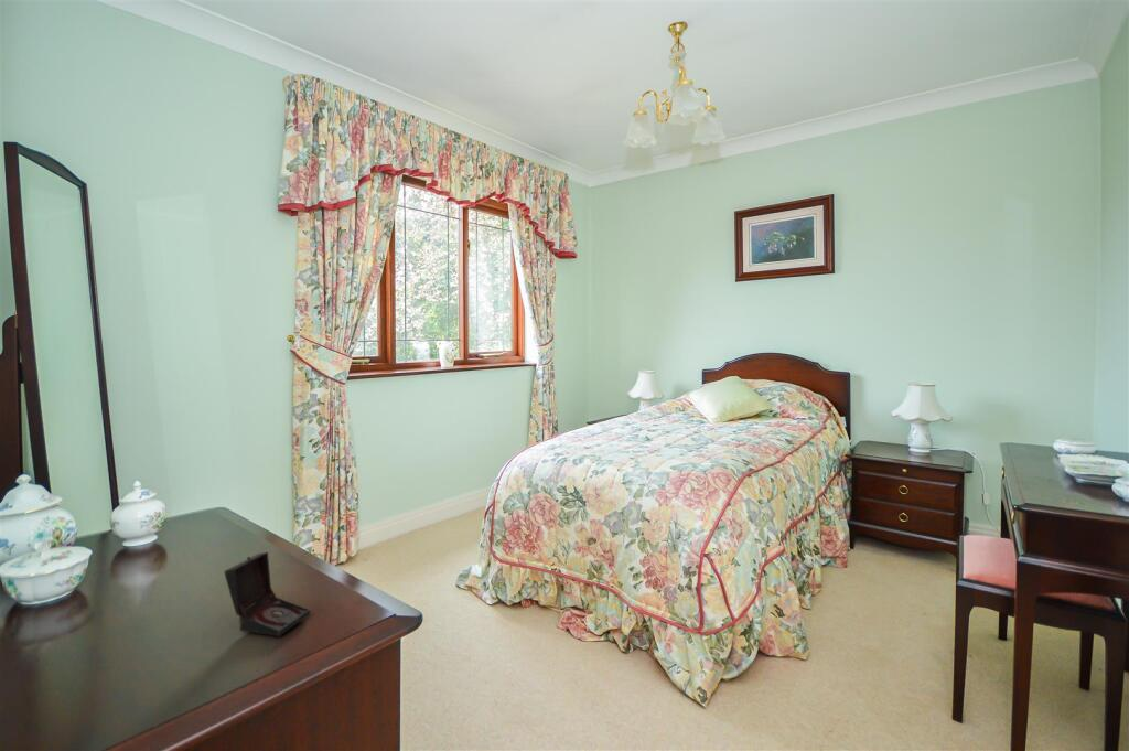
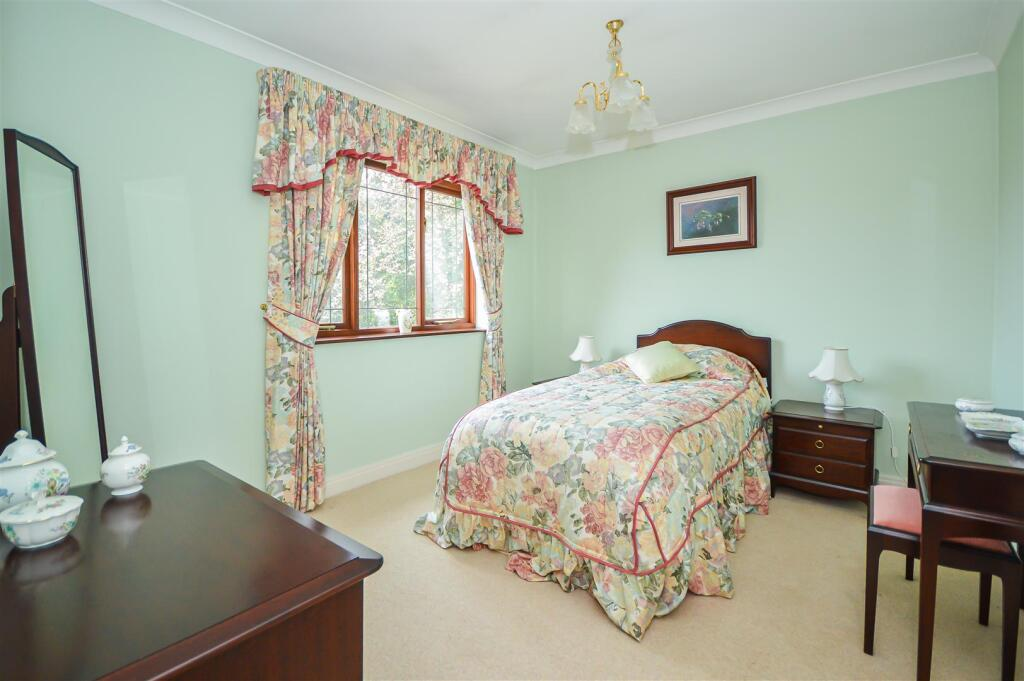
- jewelry box (268, 591)
